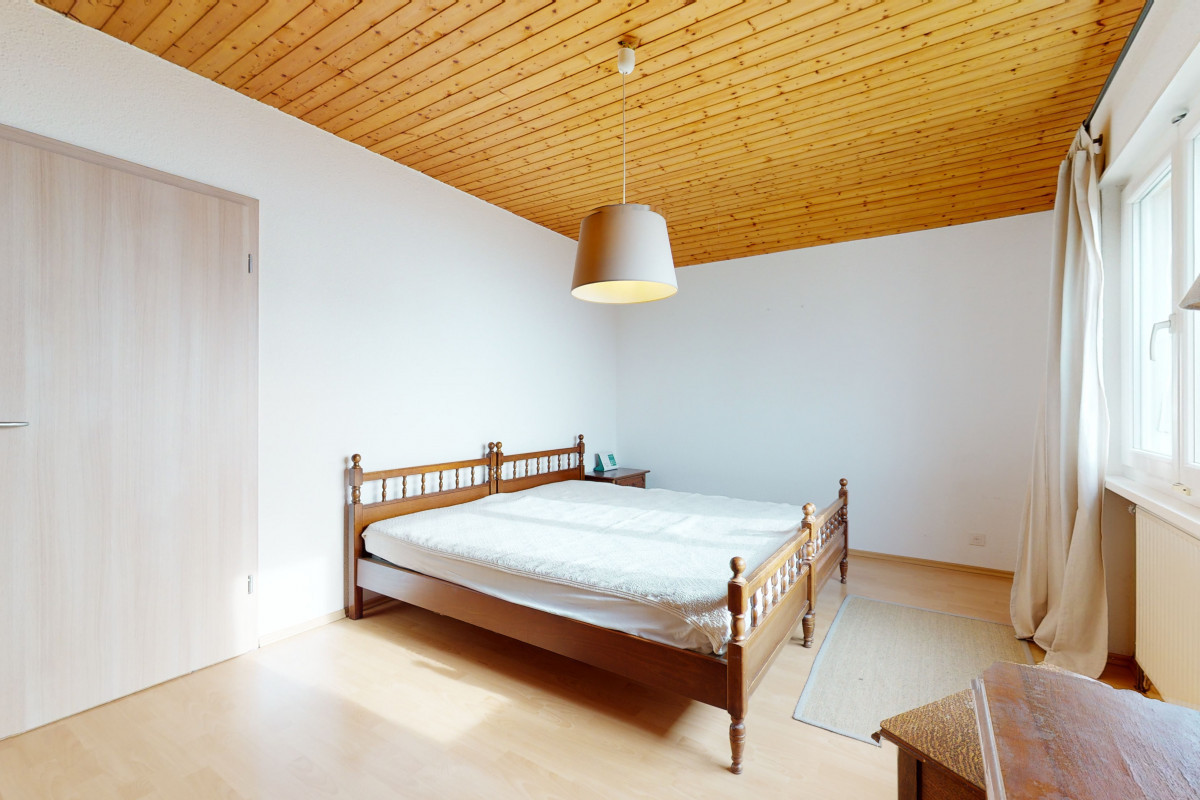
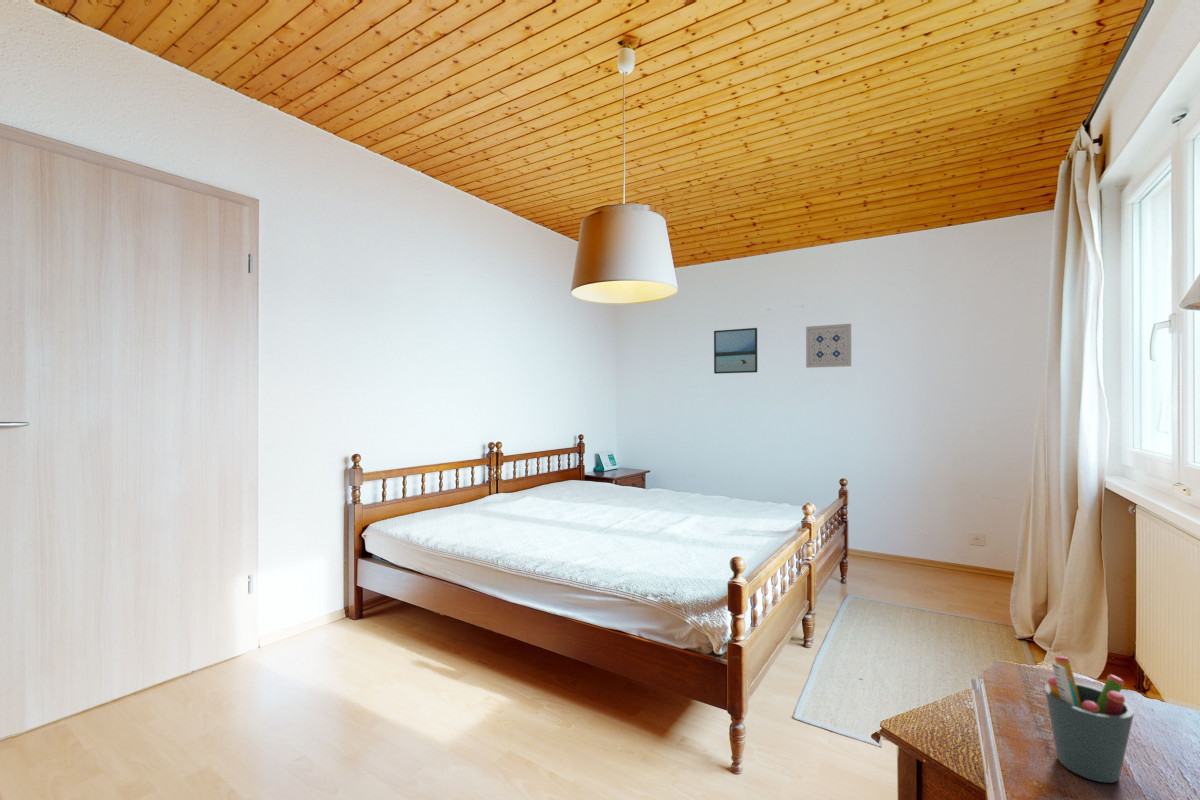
+ pen holder (1086, 713)
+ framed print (735, 351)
+ wall art (828, 346)
